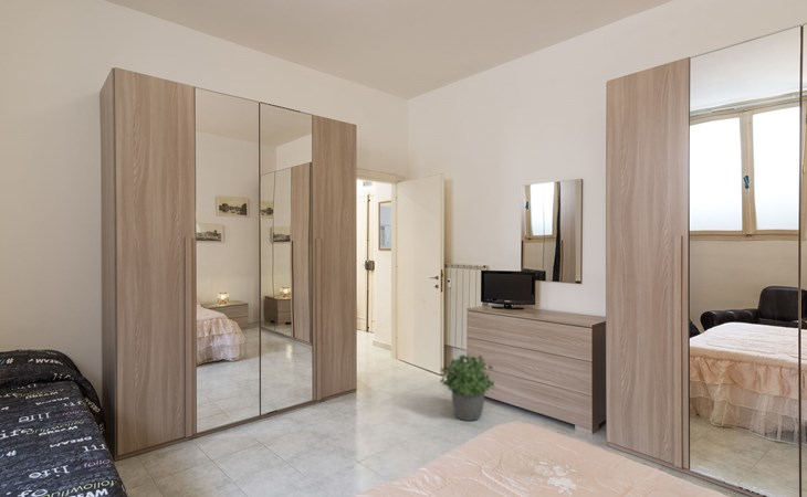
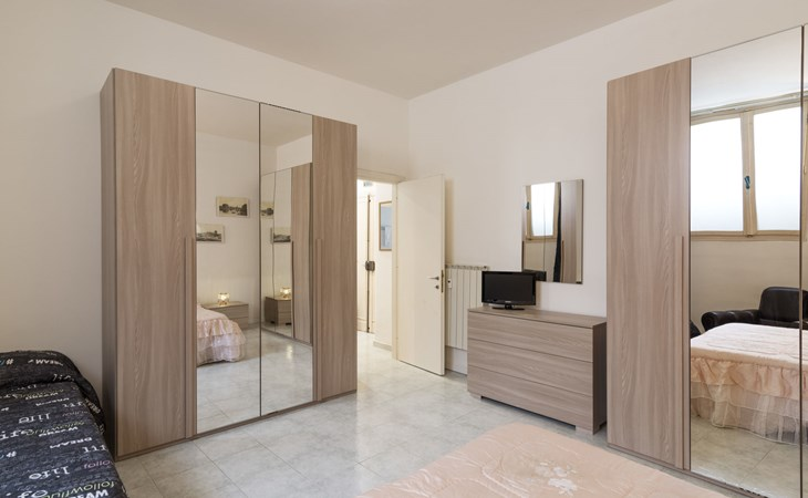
- potted plant (467, 384)
